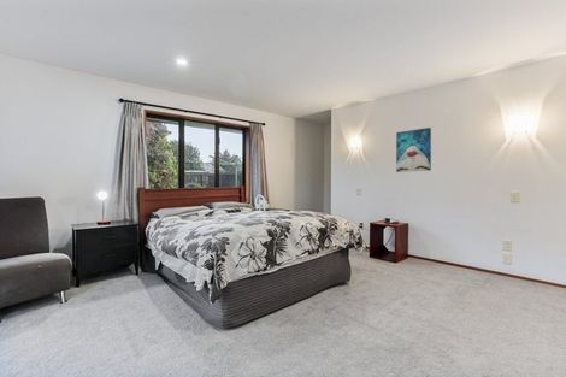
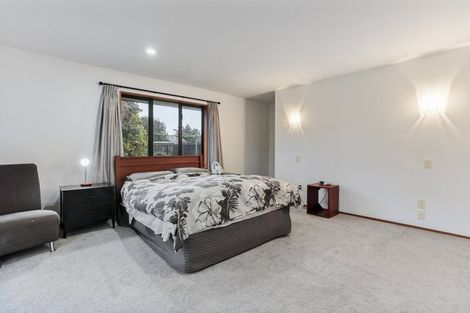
- wall art (412, 151)
